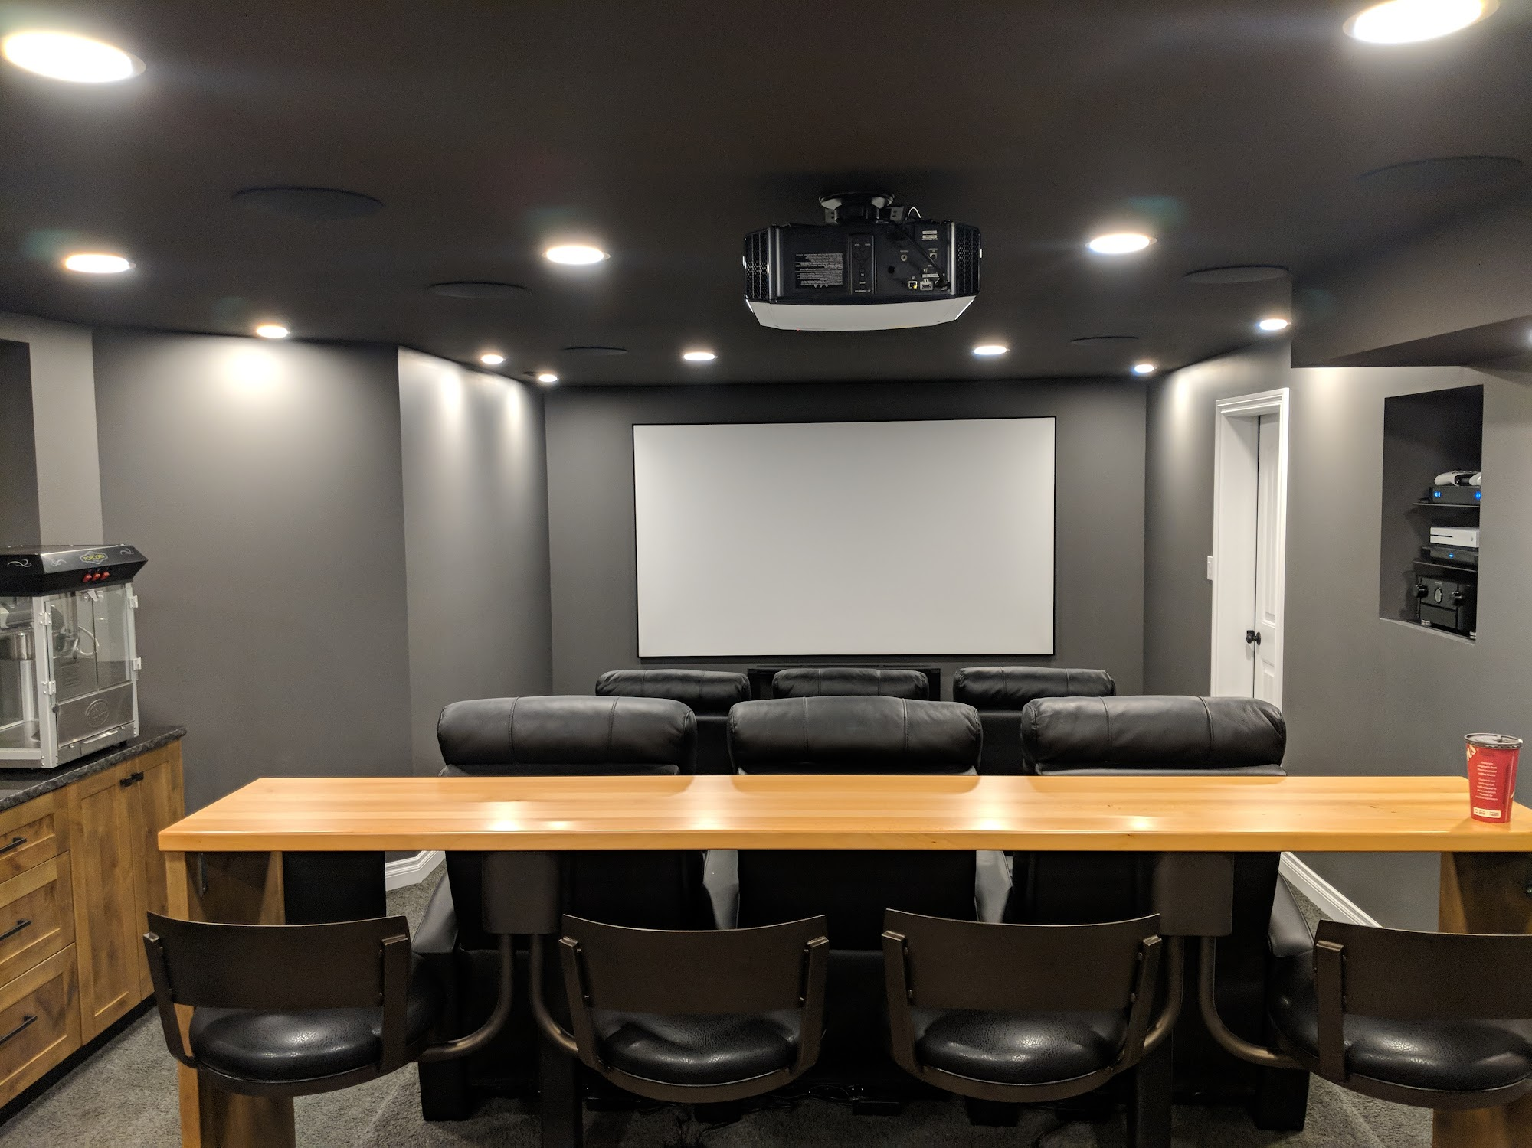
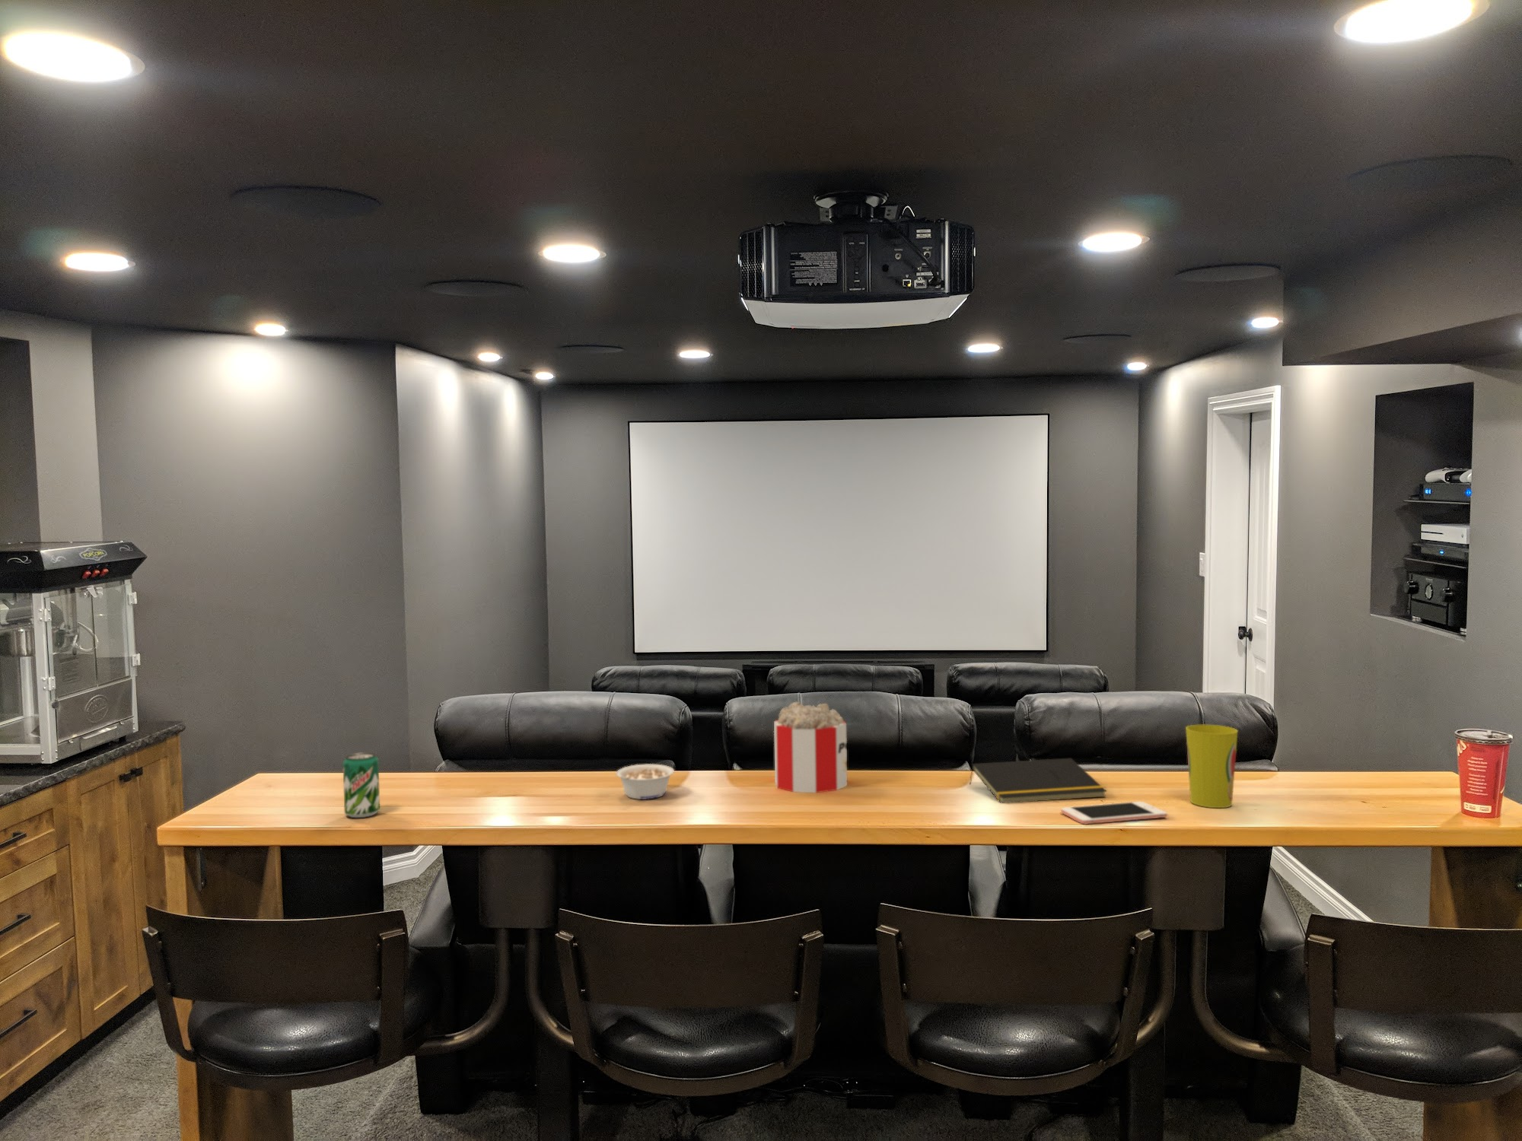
+ cell phone (1113, 813)
+ popcorn (810, 743)
+ legume (645, 780)
+ cup (1210, 766)
+ beverage can (362, 785)
+ notepad (1038, 780)
